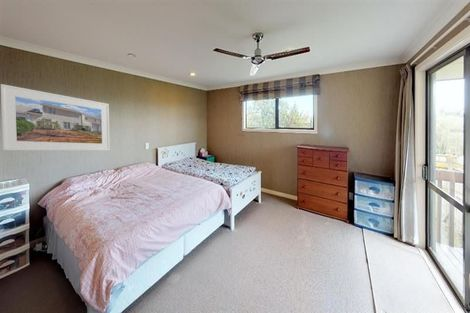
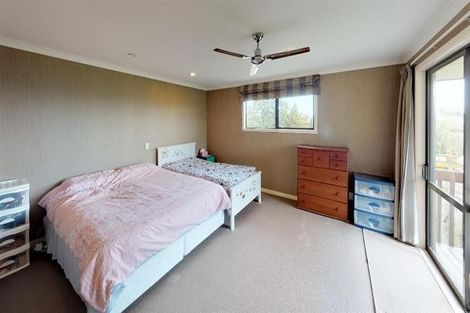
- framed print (64, 123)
